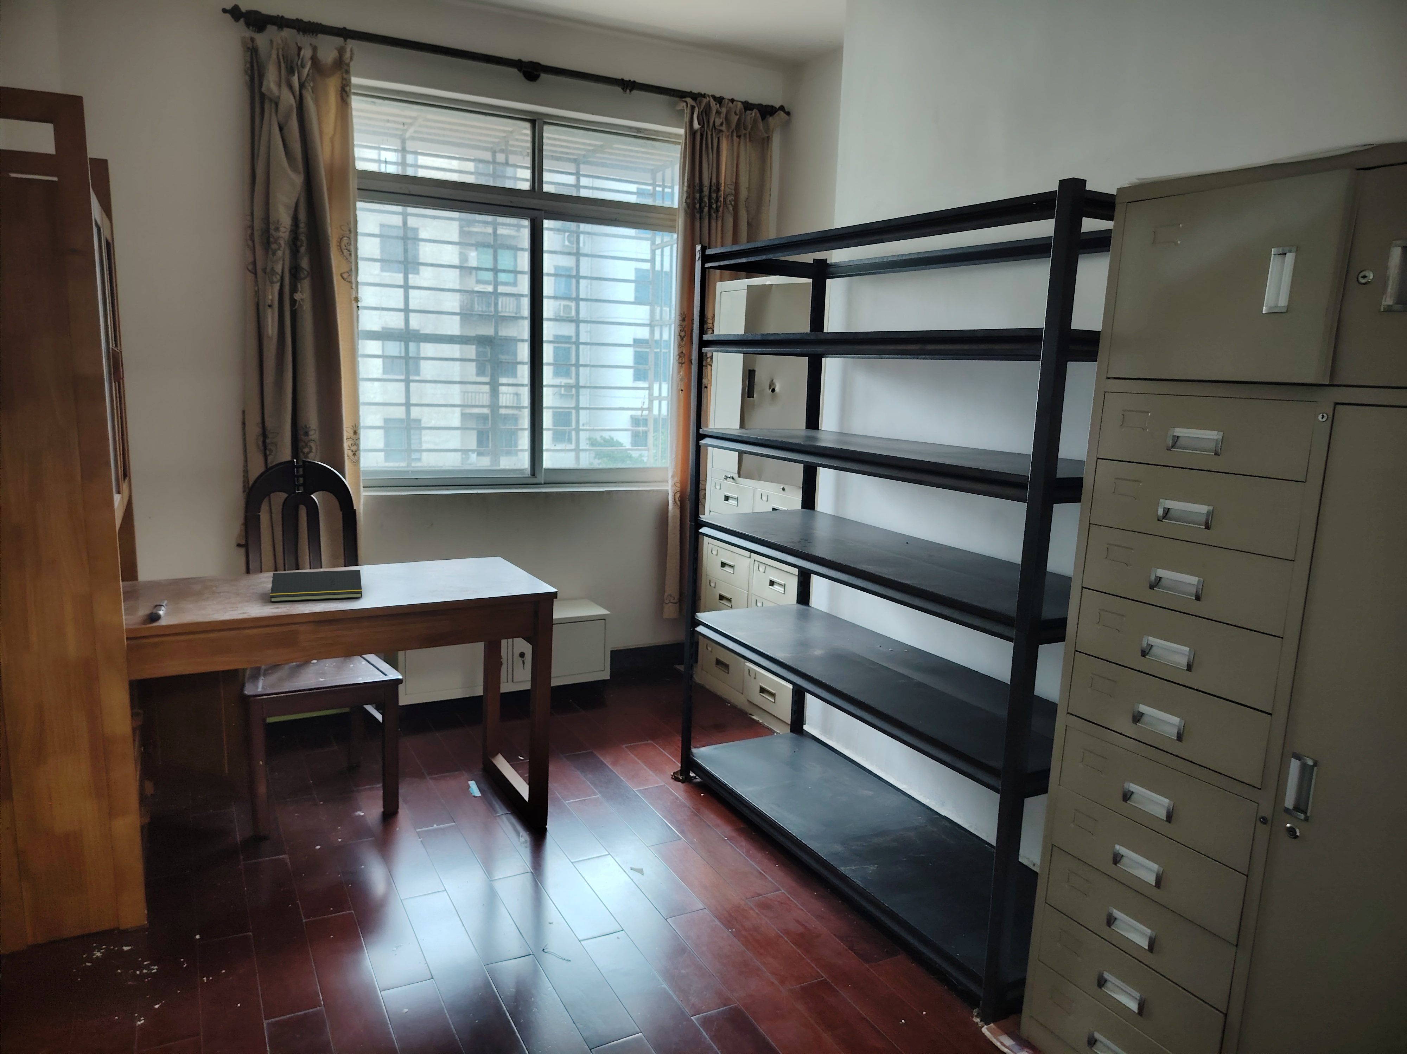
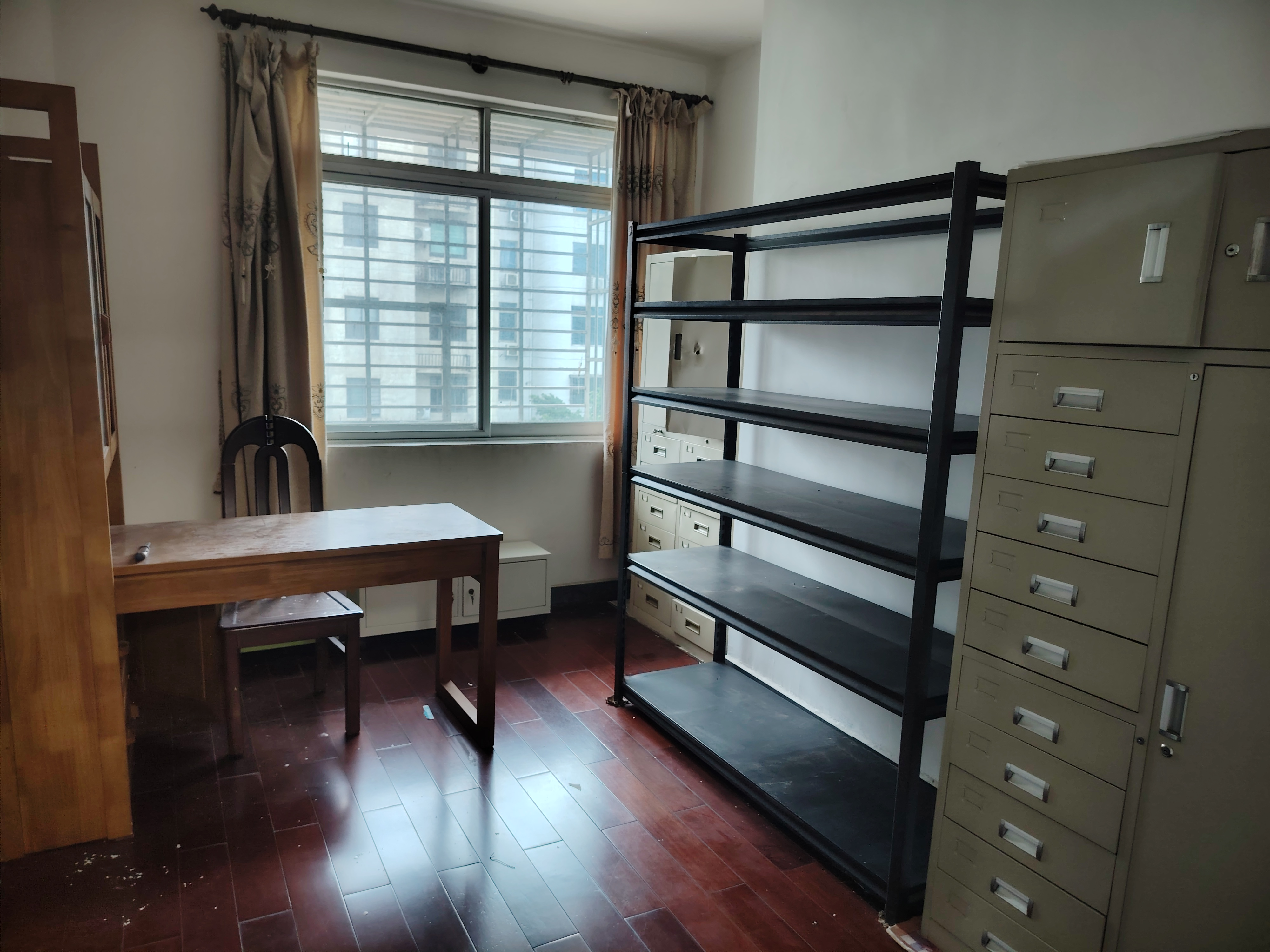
- notepad (317, 585)
